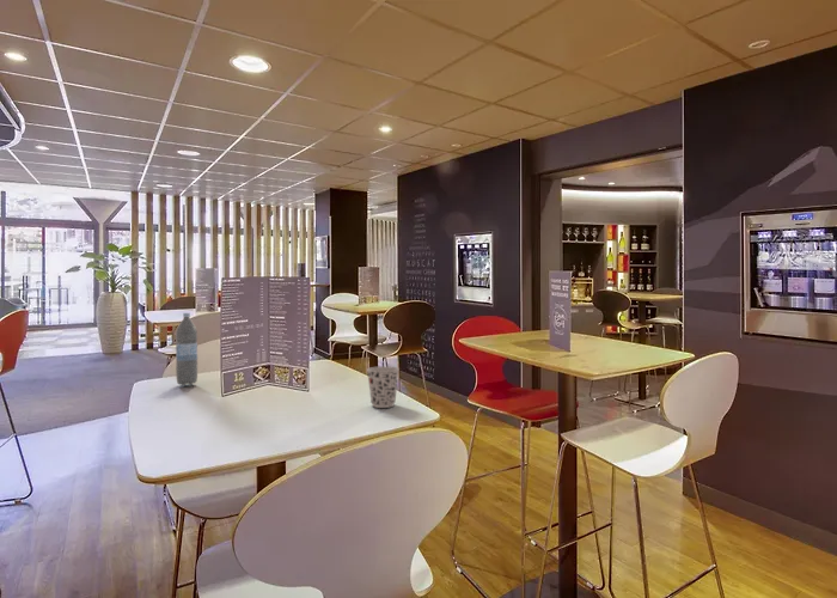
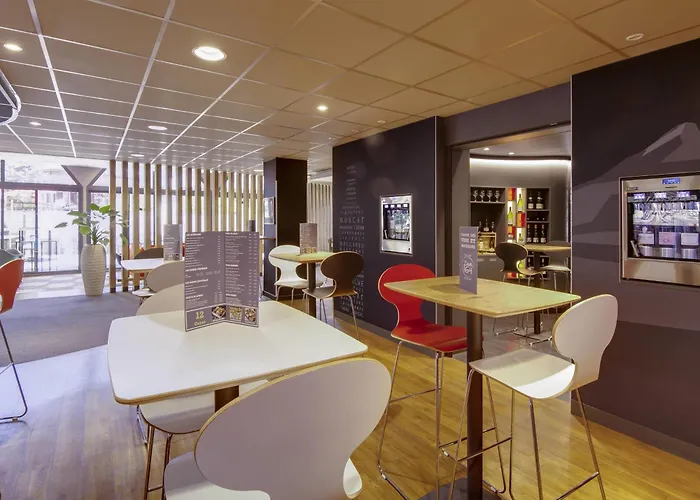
- cup (383, 386)
- water bottle (187, 348)
